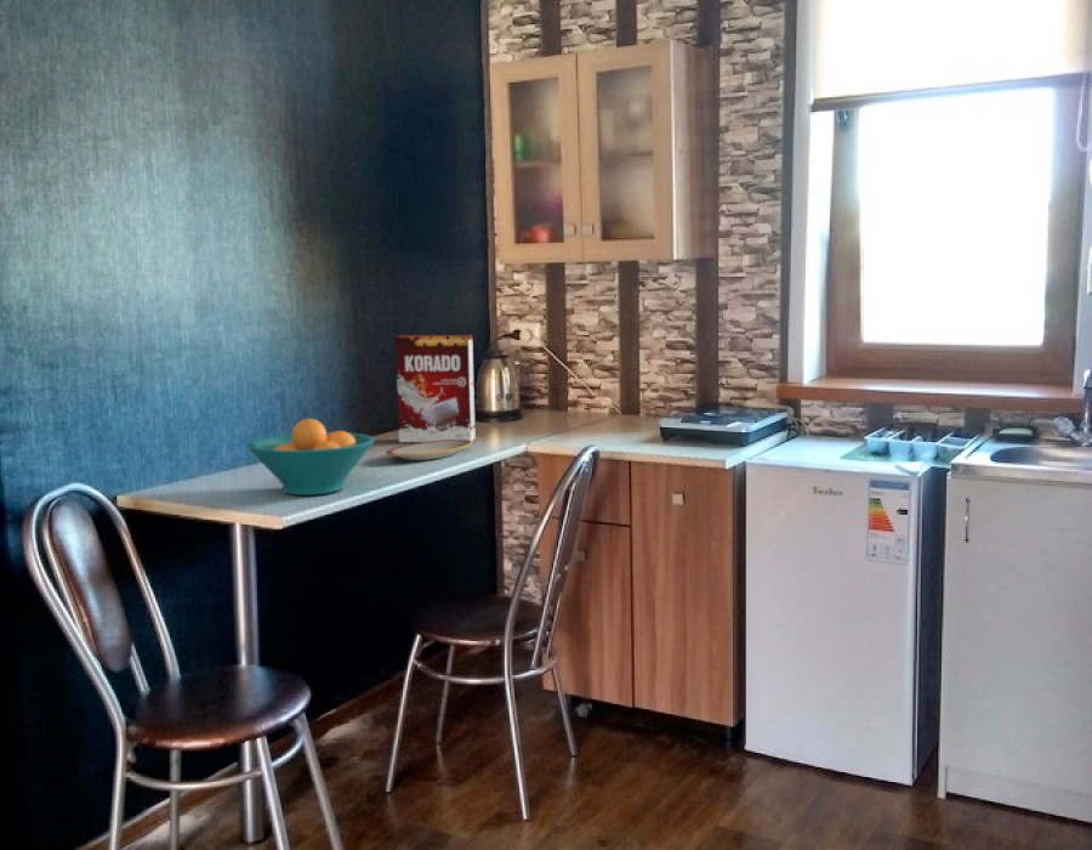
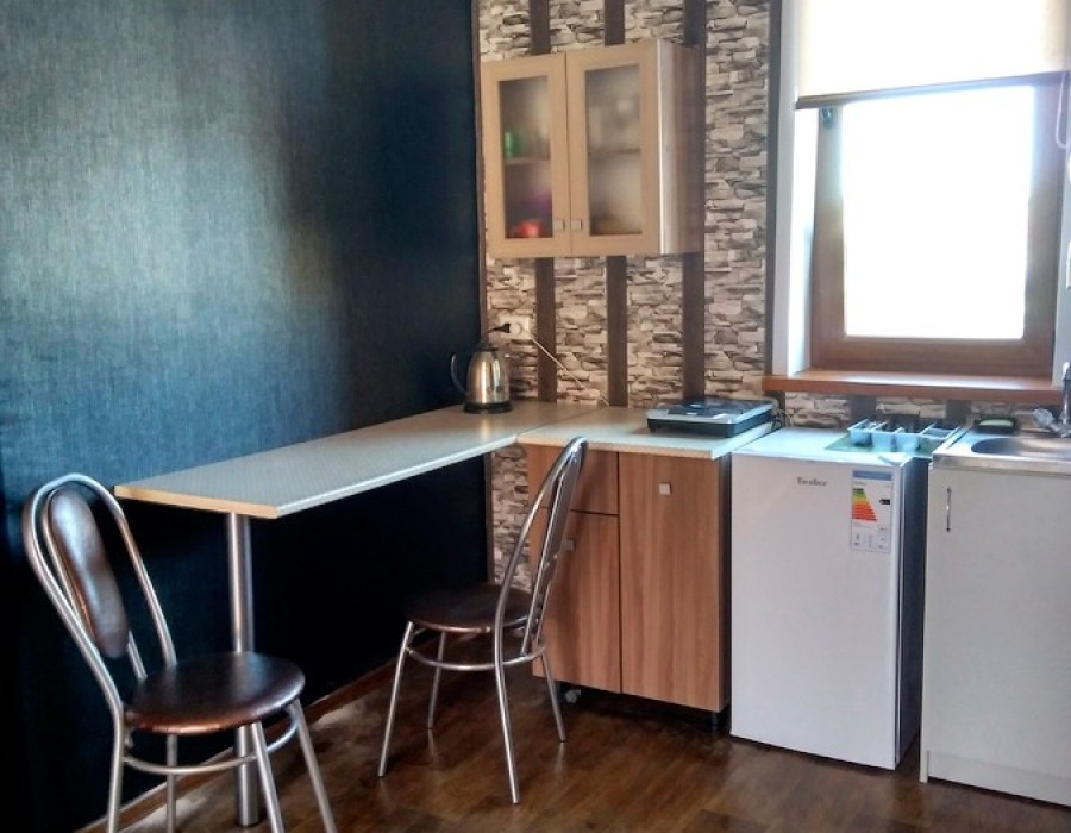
- fruit bowl (312, 454)
- plate (430, 450)
- cereal box (436, 387)
